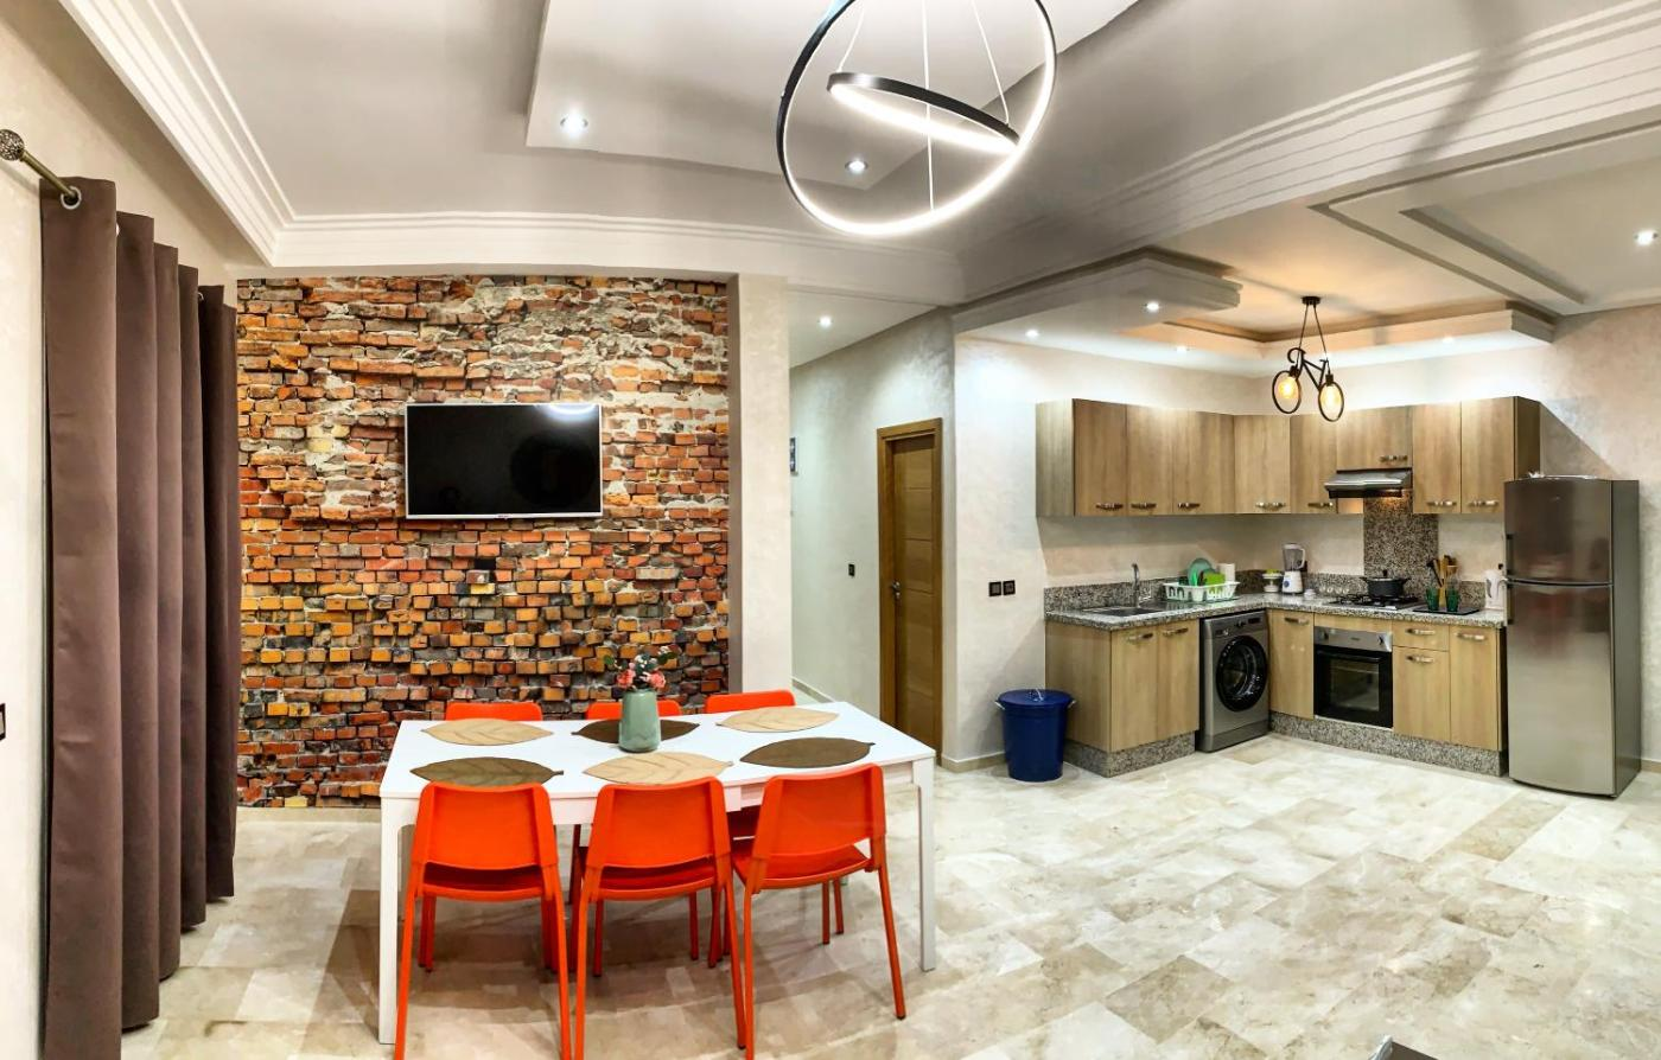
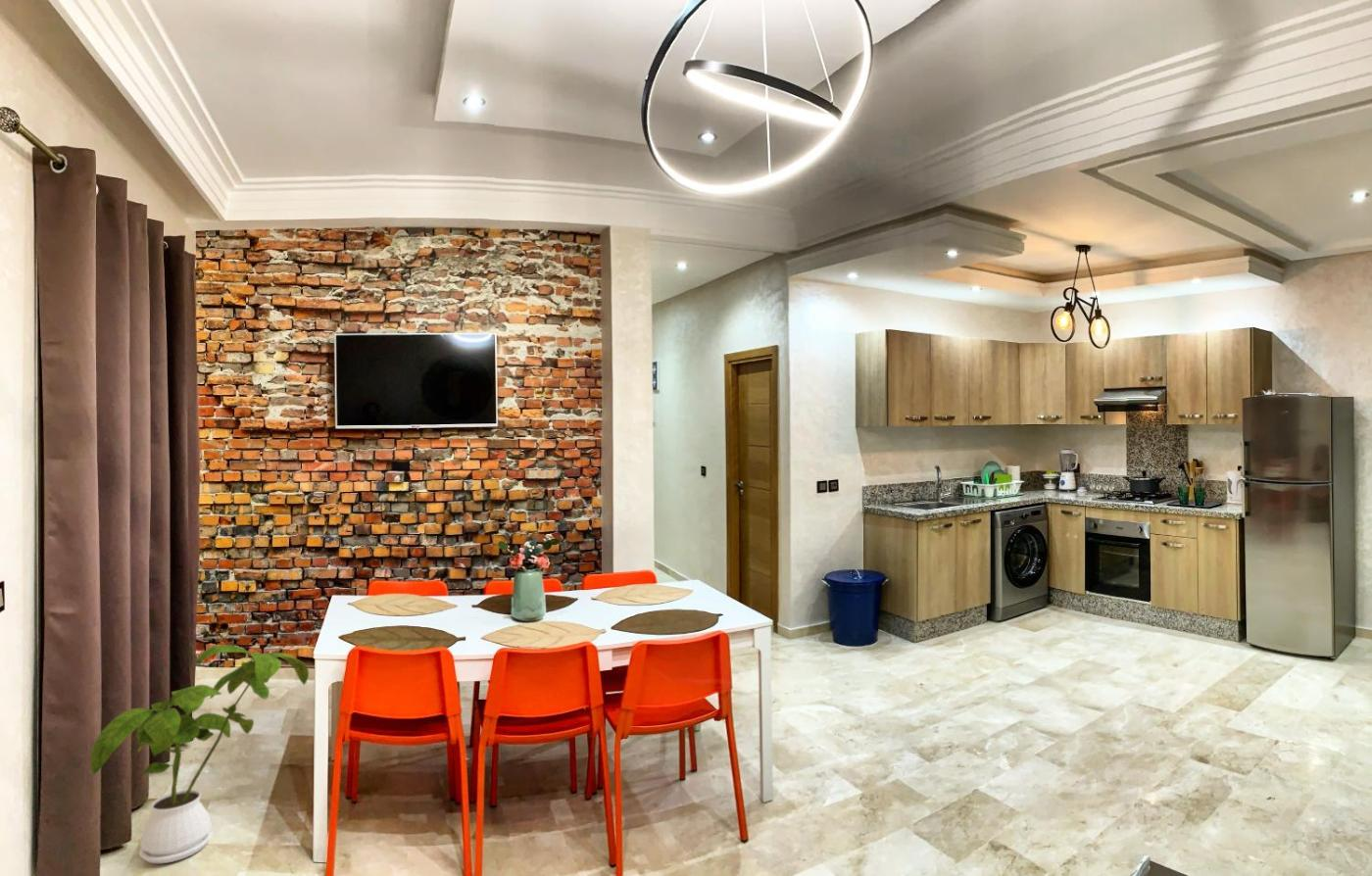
+ house plant (216, 741)
